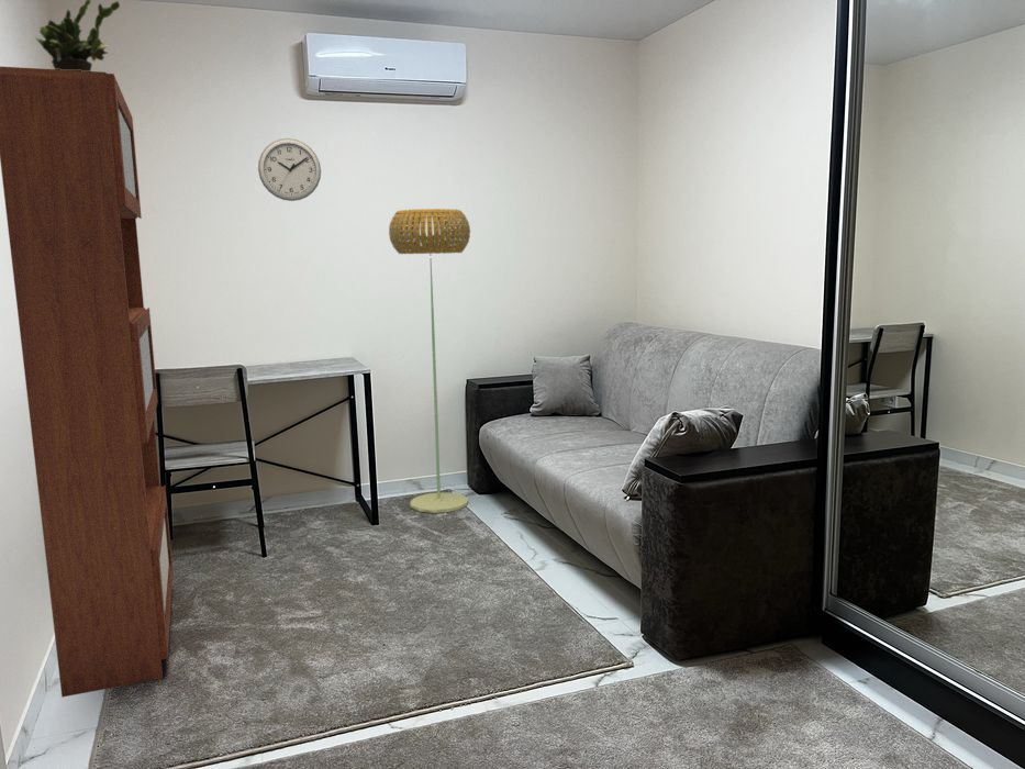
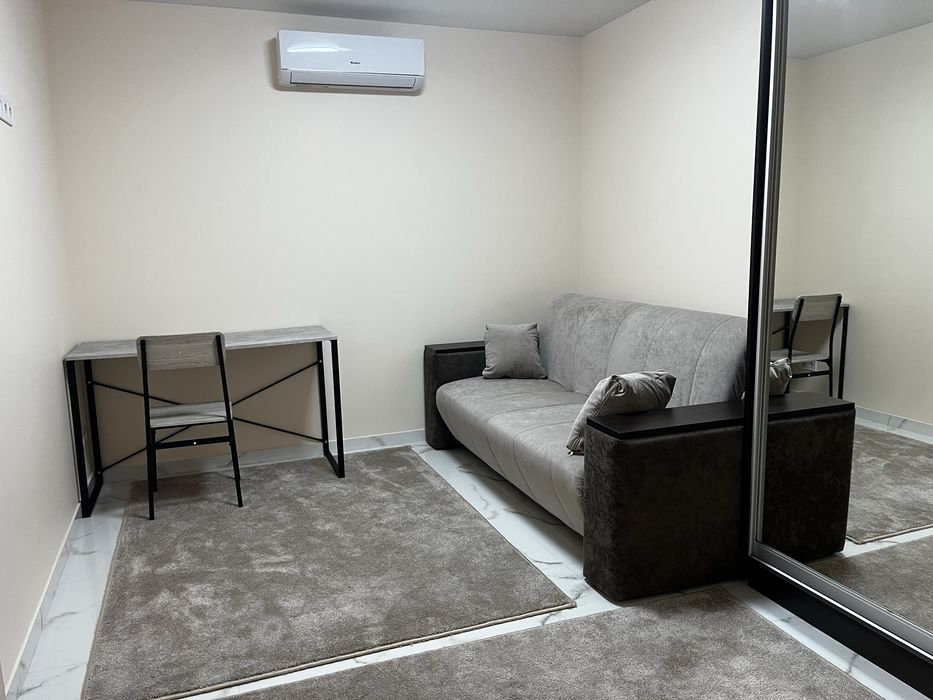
- bookcase (100, 378)
- wall clock (290, 169)
- floor lamp (434, 360)
- potted plant (85, 51)
